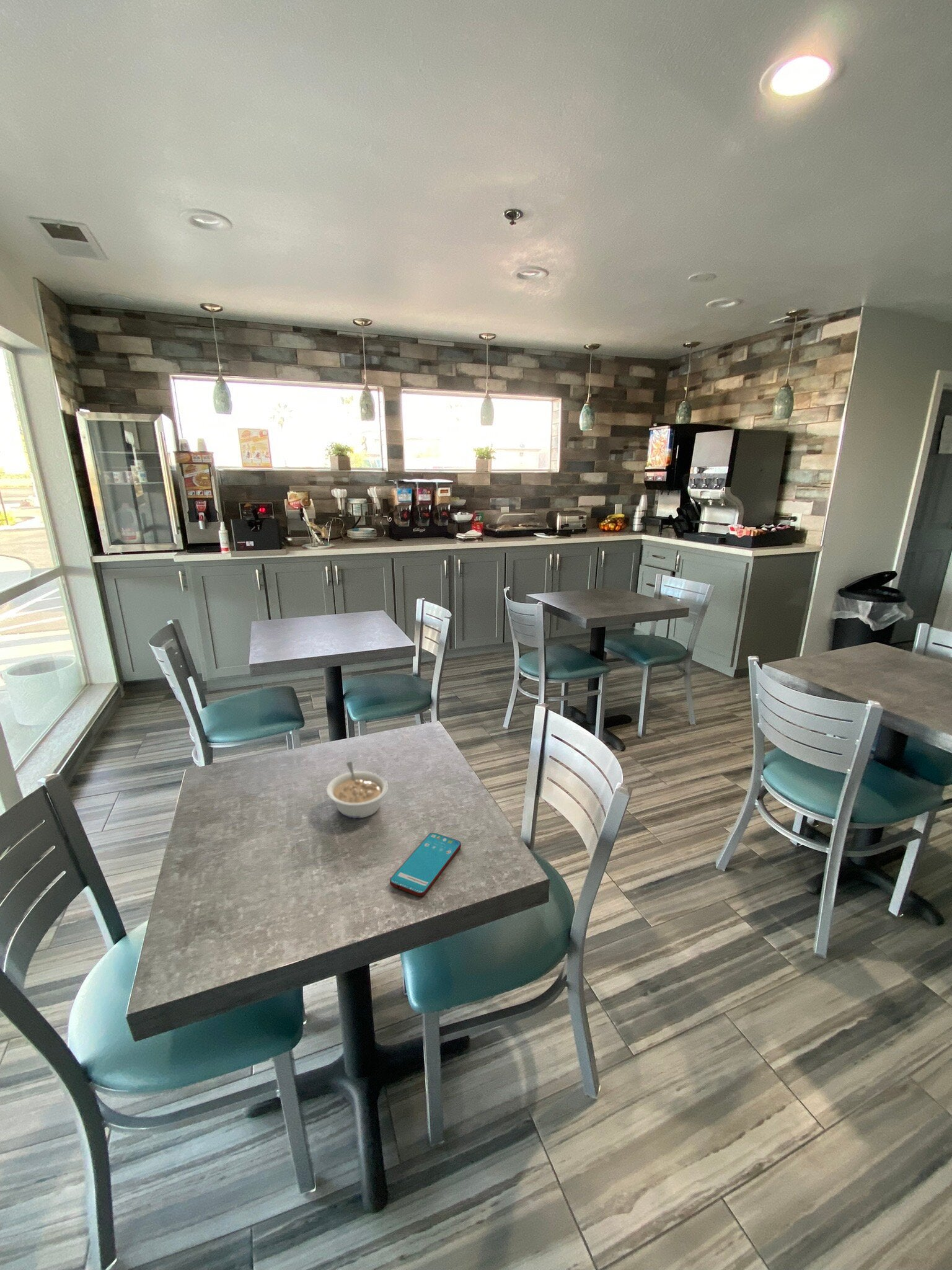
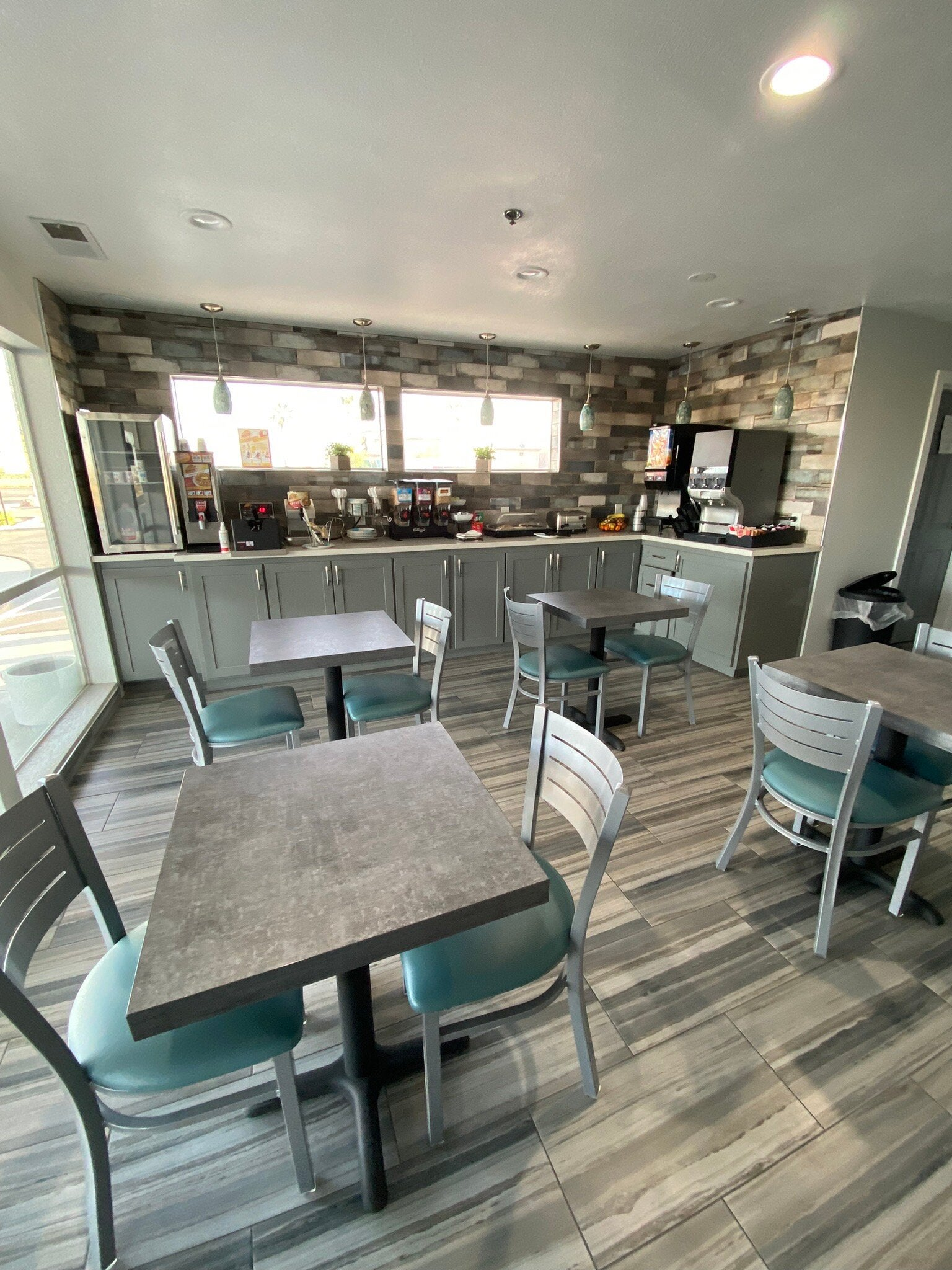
- smartphone (427, 862)
- legume (356, 794)
